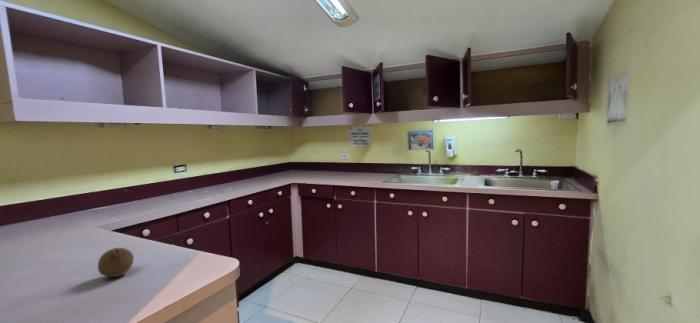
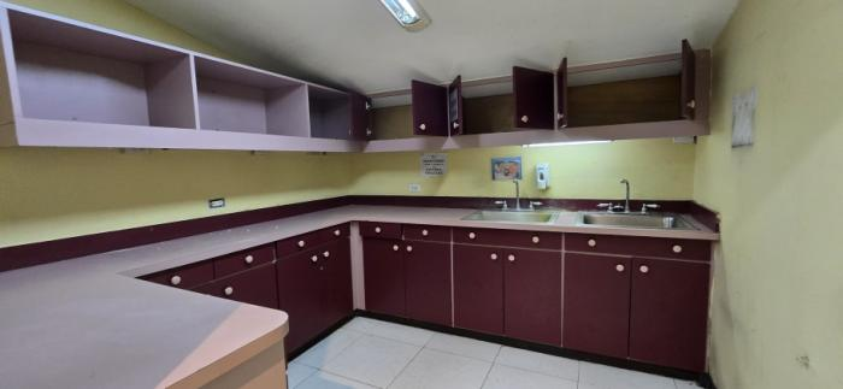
- fruit (116, 261)
